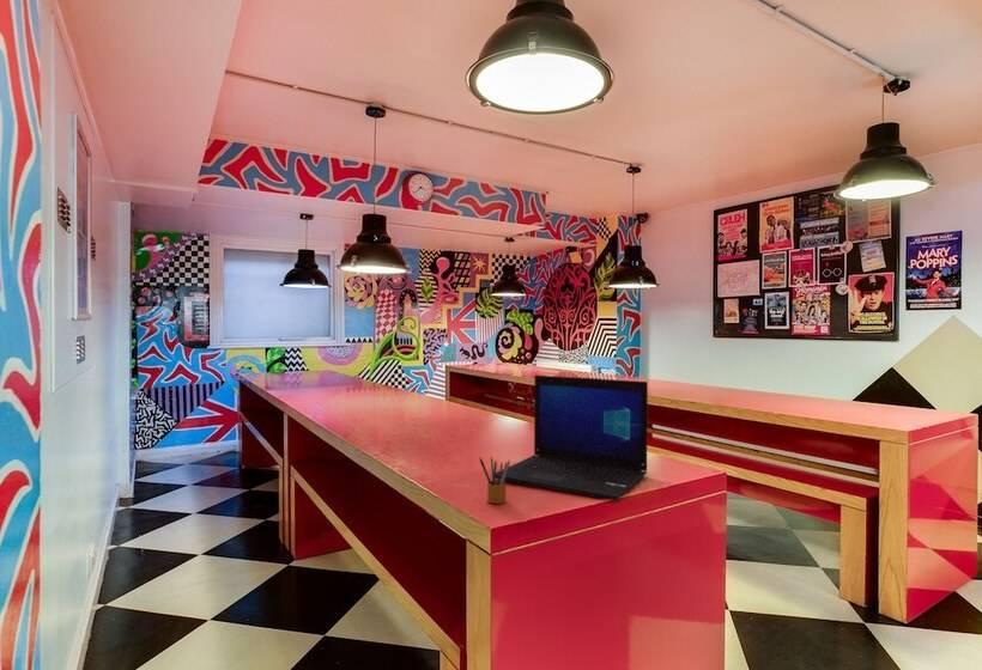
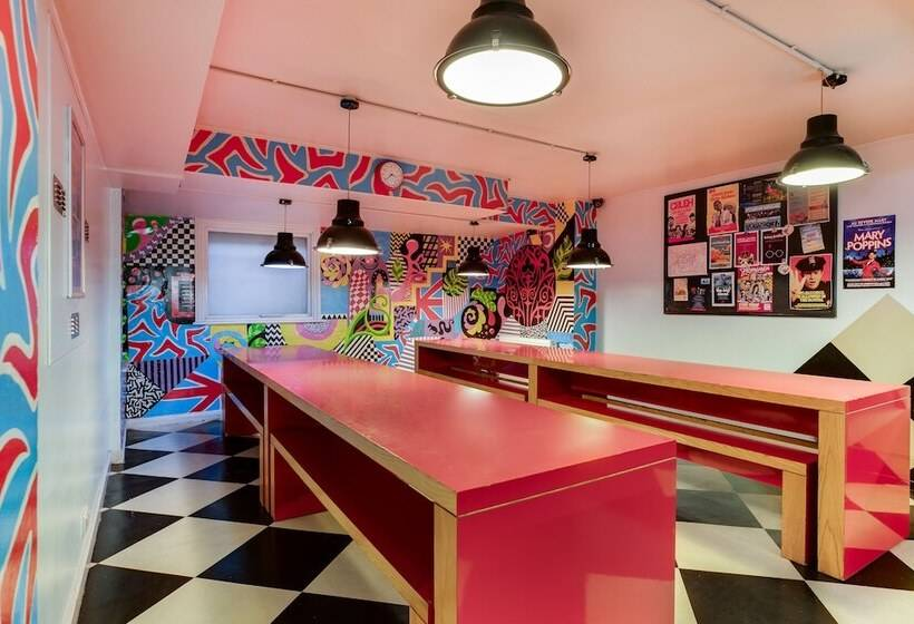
- pencil box (495, 477)
- laptop (570, 430)
